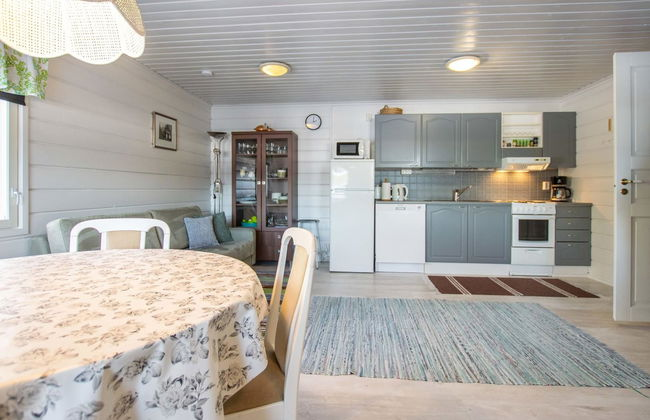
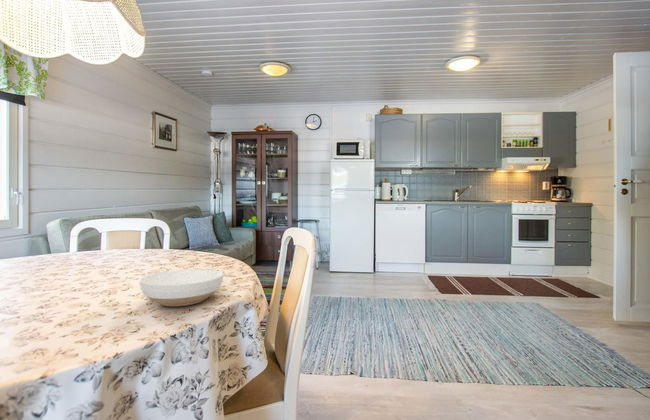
+ bowl (183, 287)
